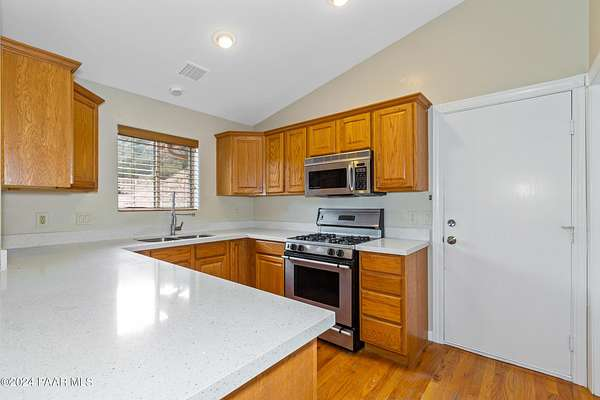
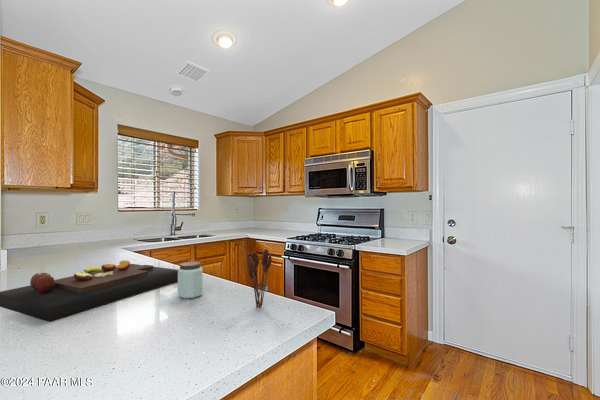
+ utensil holder (257, 279)
+ cutting board (101, 278)
+ peanut butter (190, 279)
